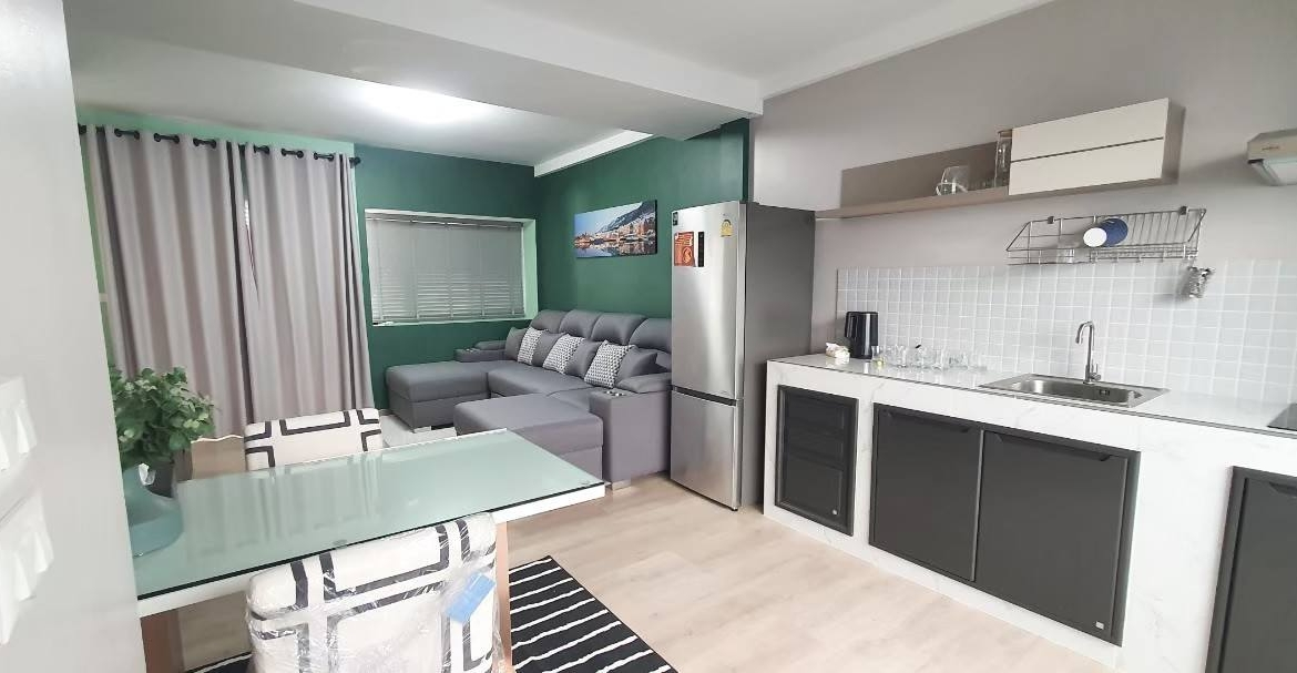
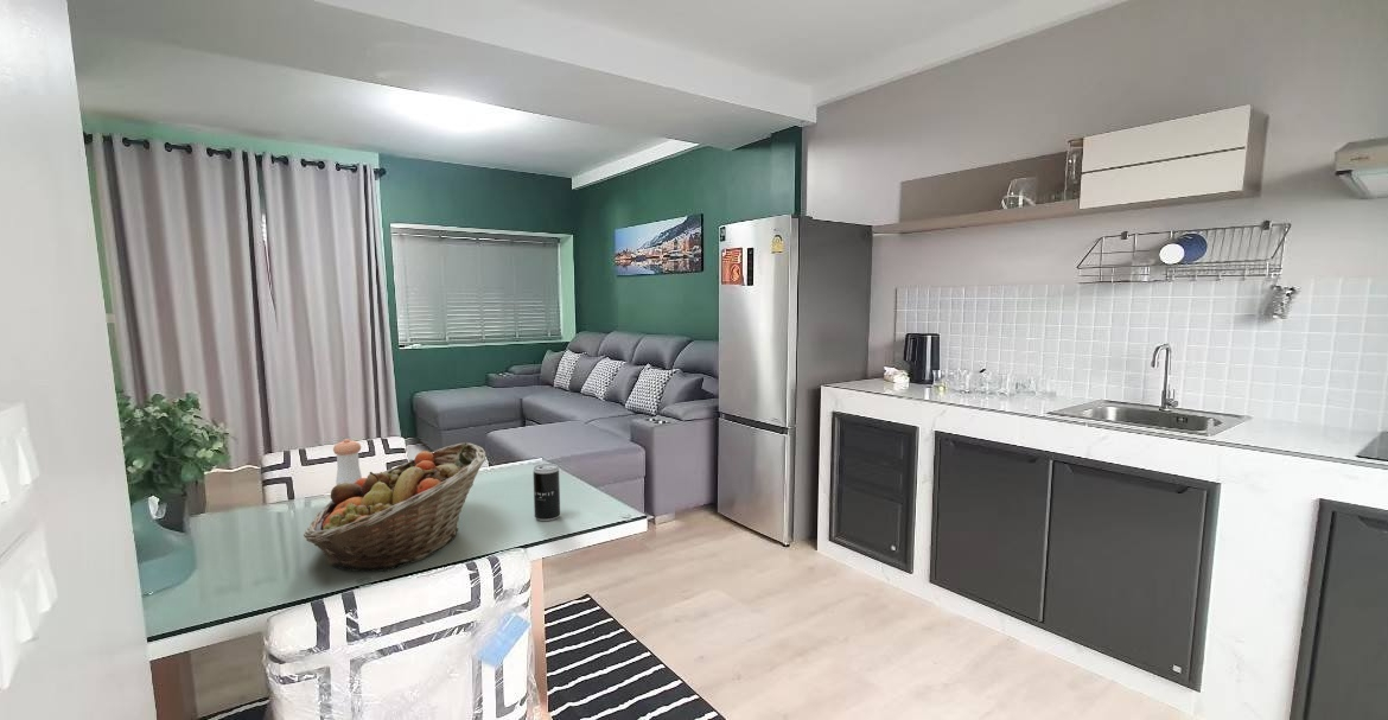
+ fruit basket (402, 499)
+ pepper shaker (348, 471)
+ beverage can (546, 491)
